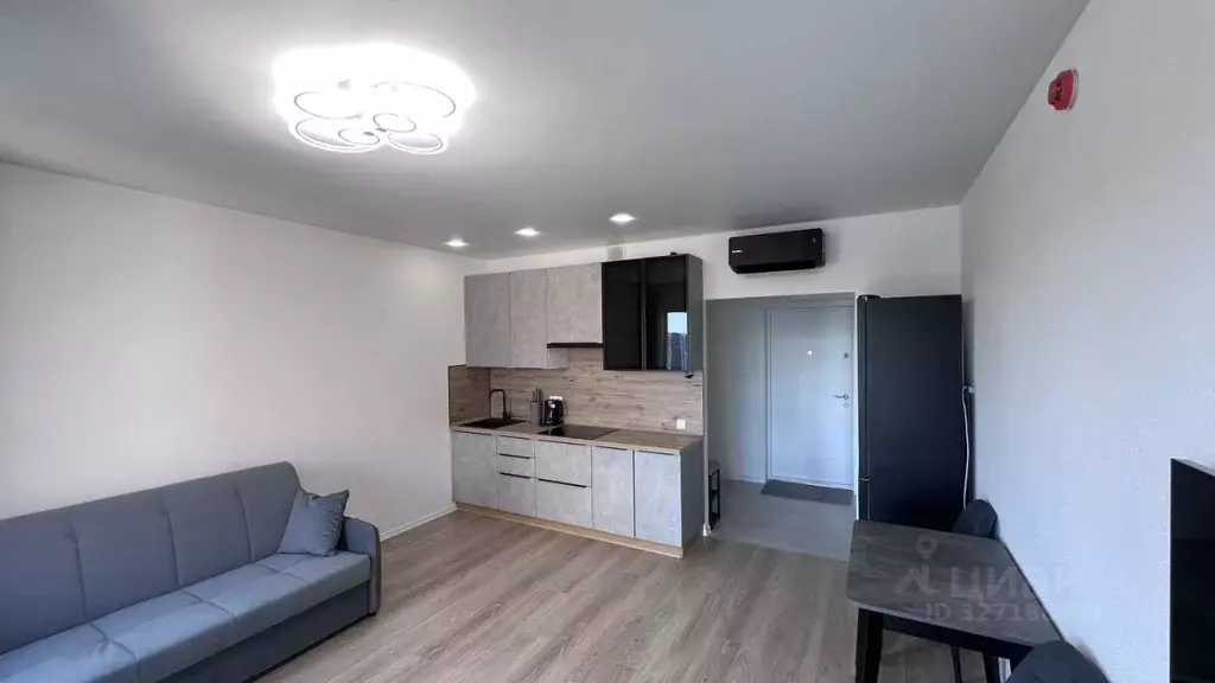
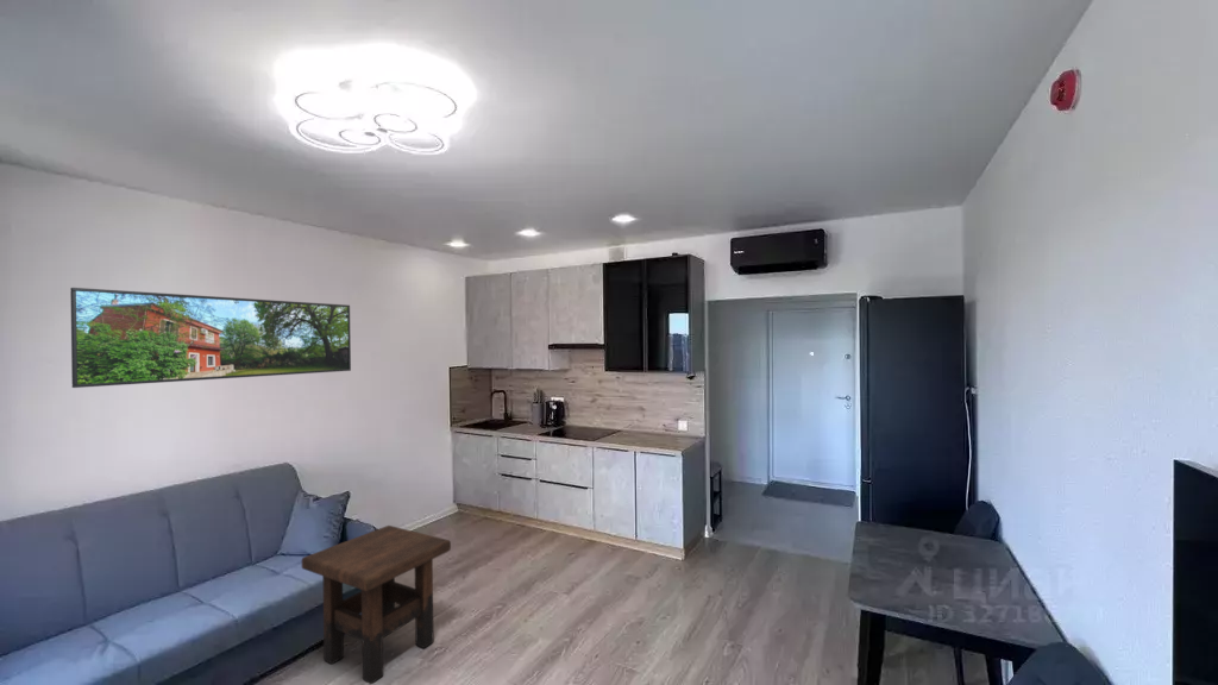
+ side table (379, 599)
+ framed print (239, 338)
